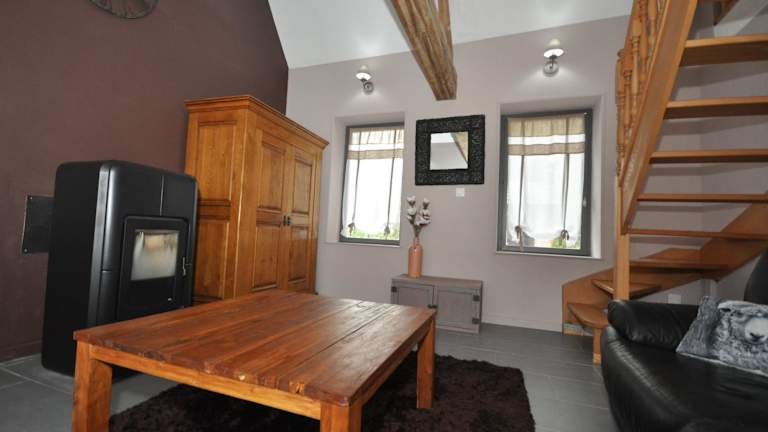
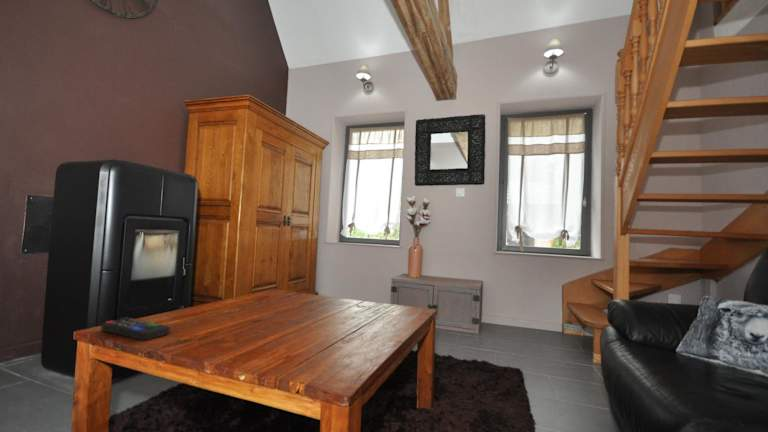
+ remote control (135, 327)
